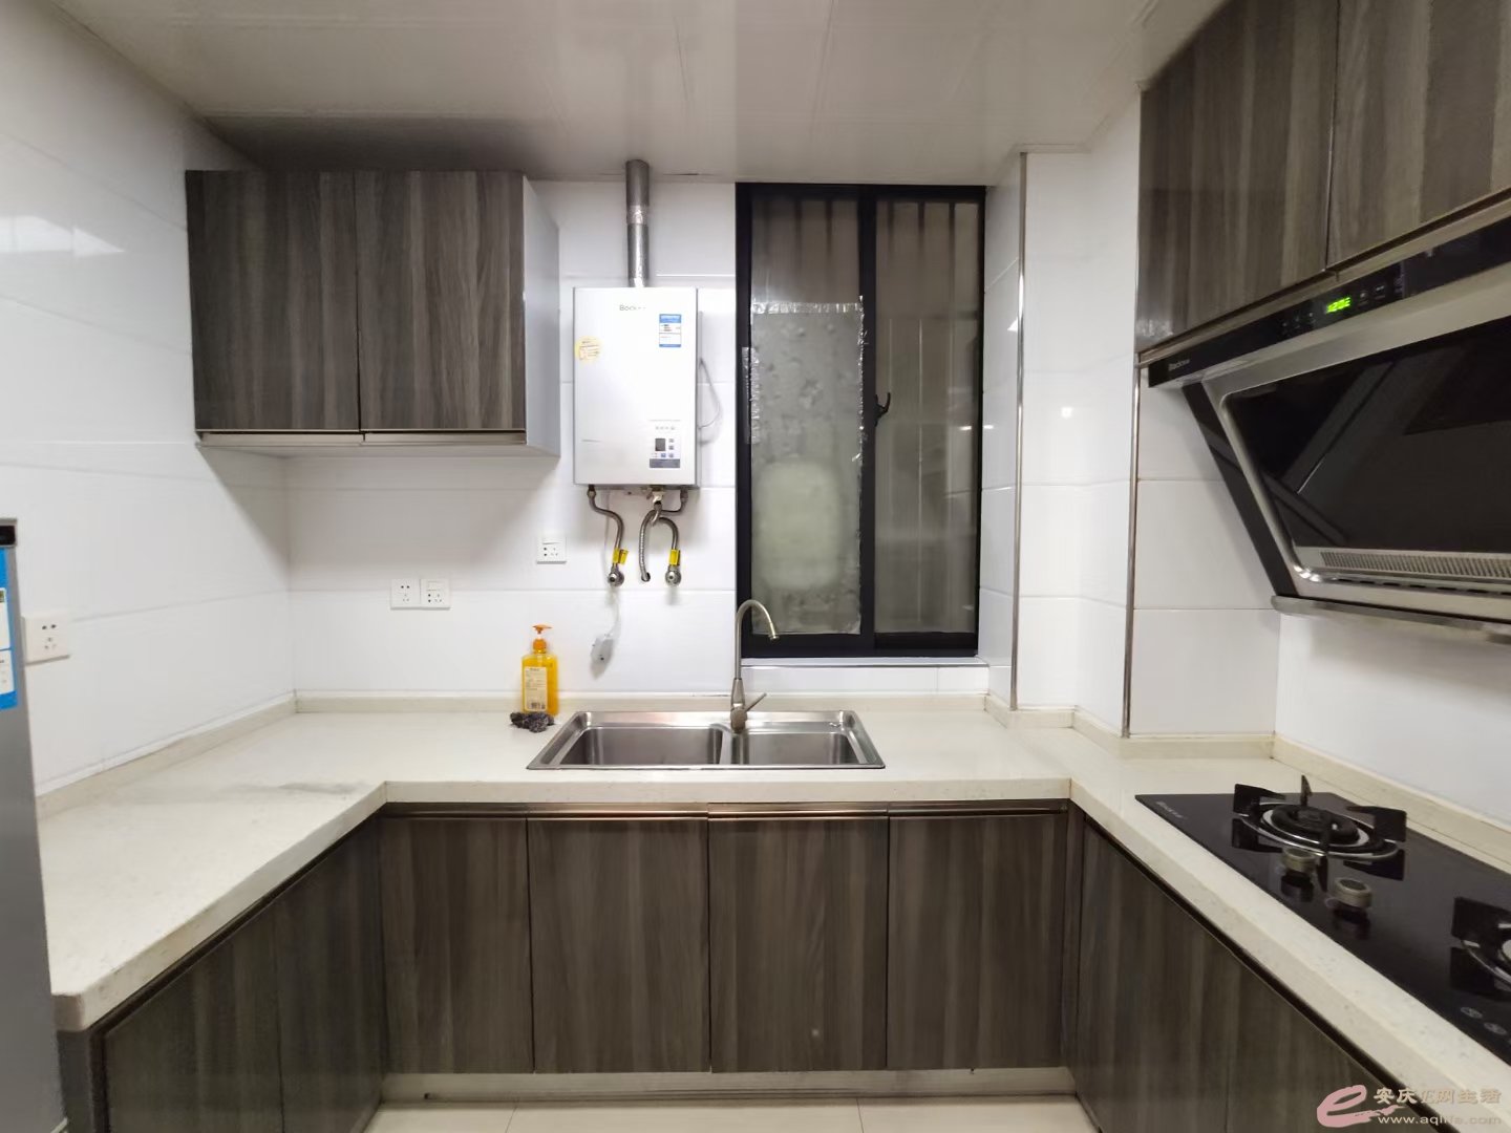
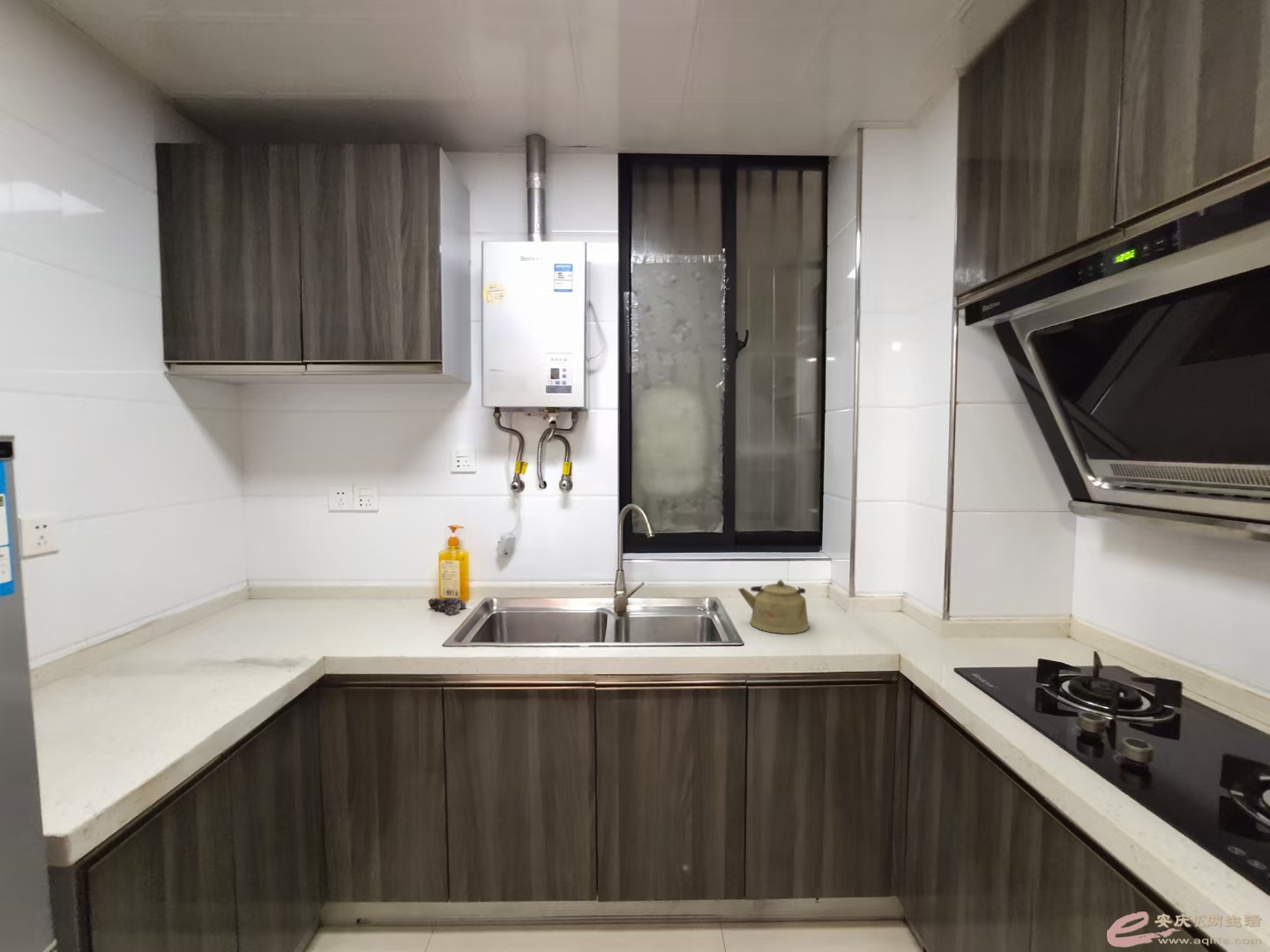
+ kettle (773, 601)
